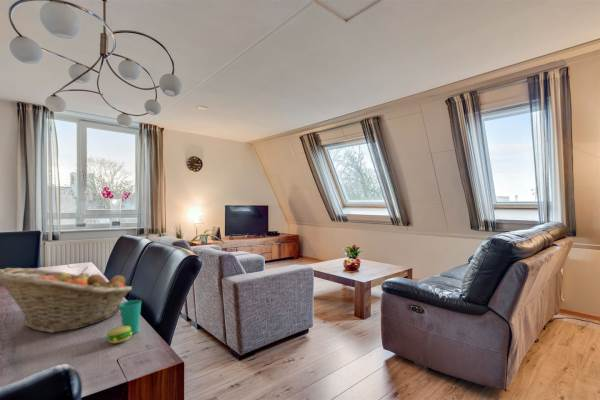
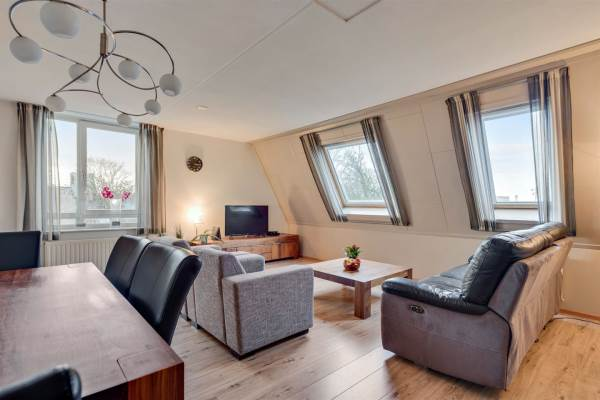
- cup (125, 321)
- fruit basket (67, 290)
